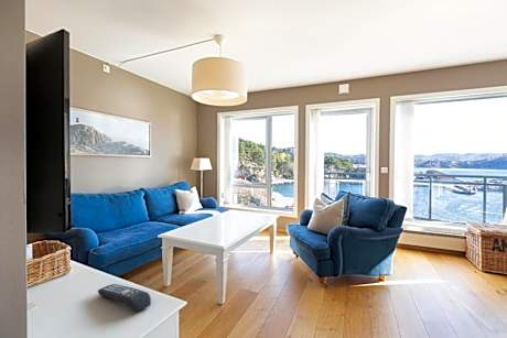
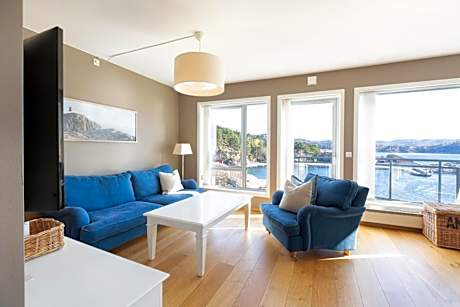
- remote control (123, 294)
